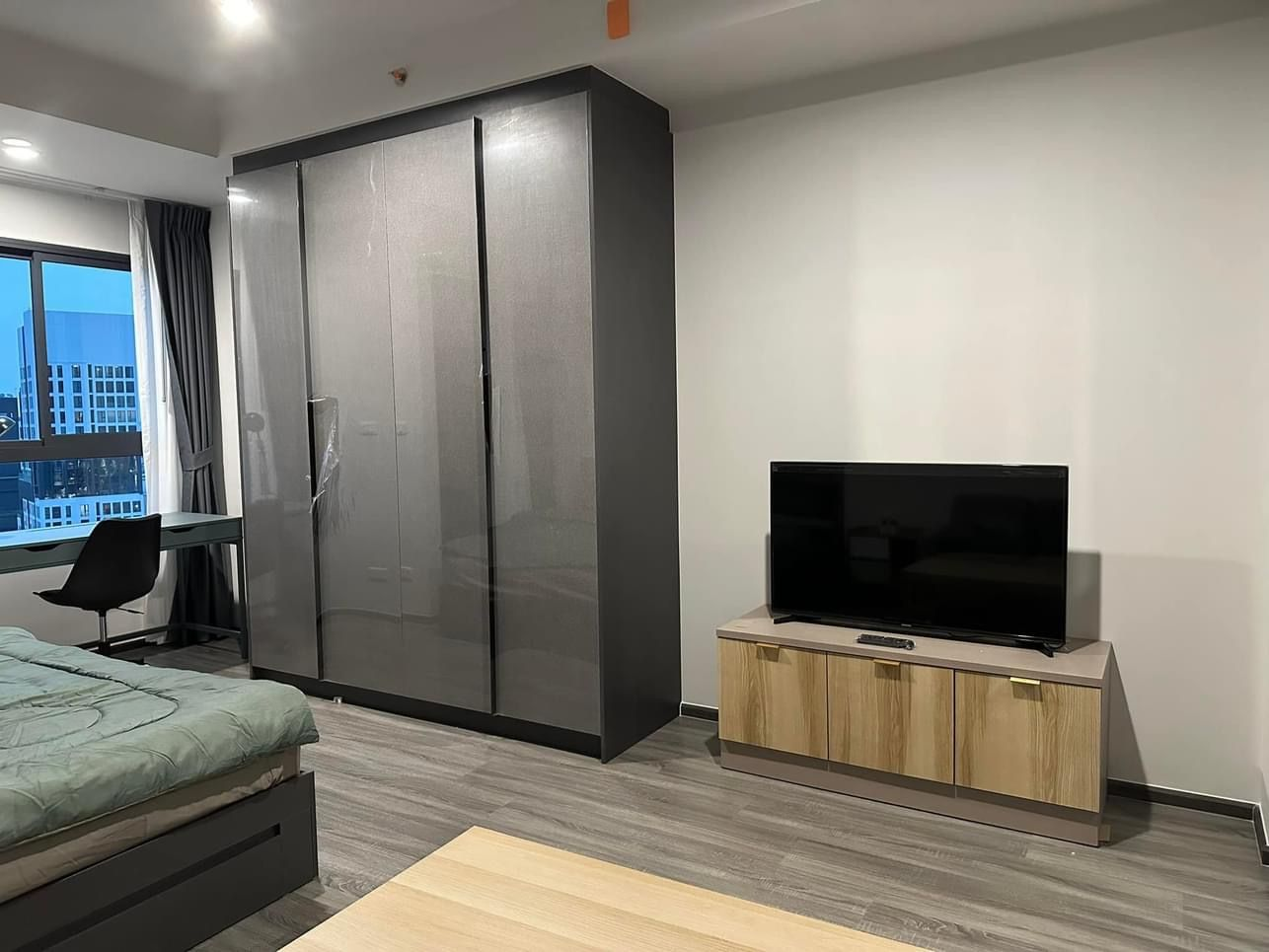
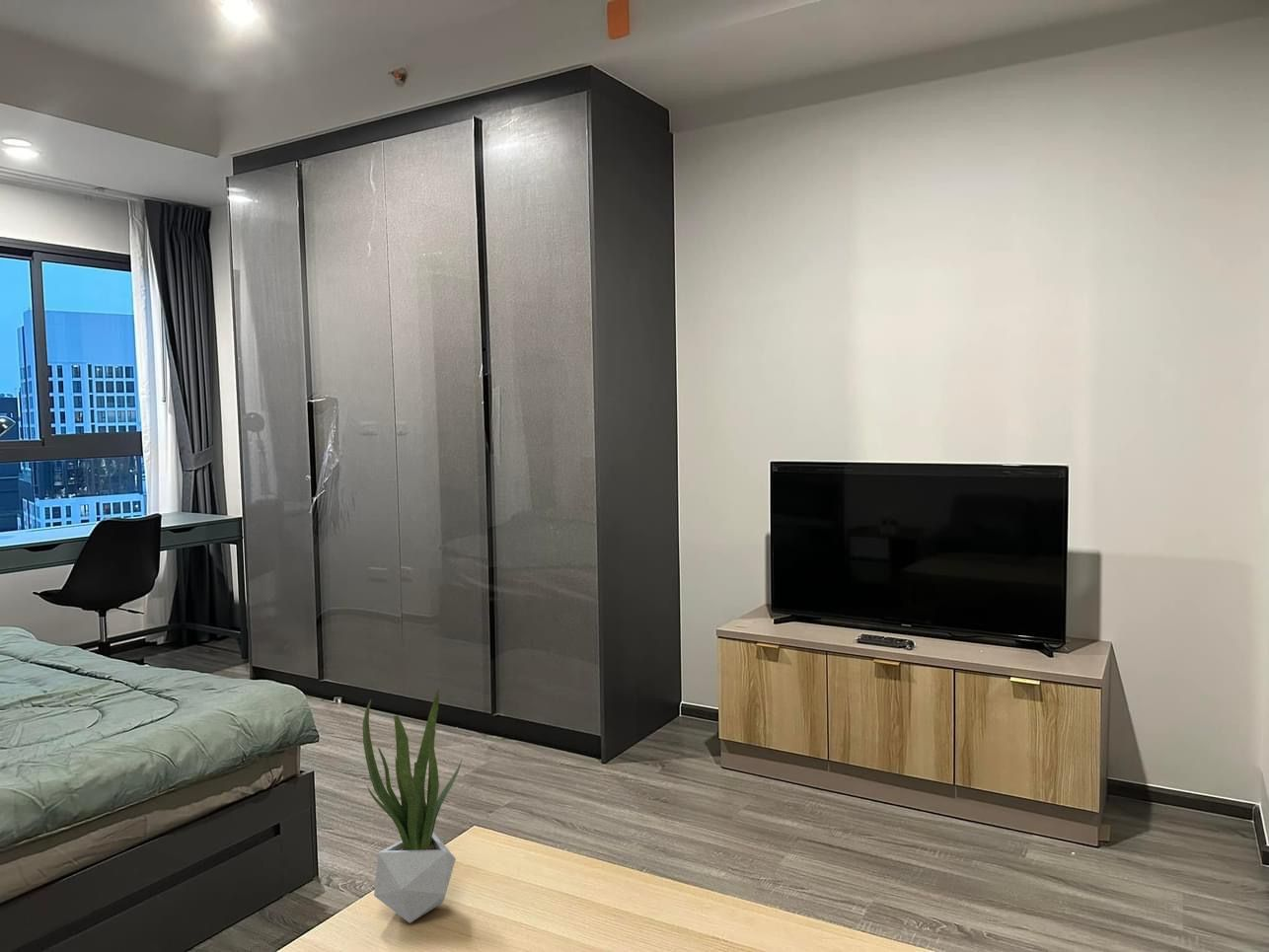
+ potted plant (409, 804)
